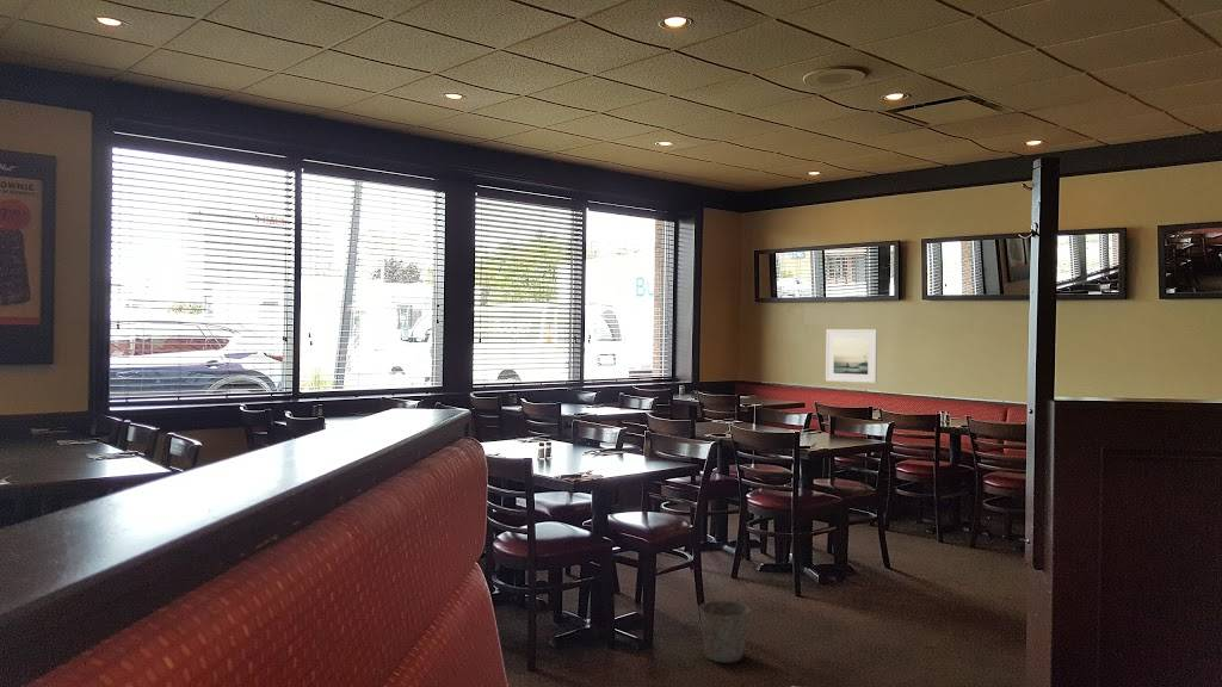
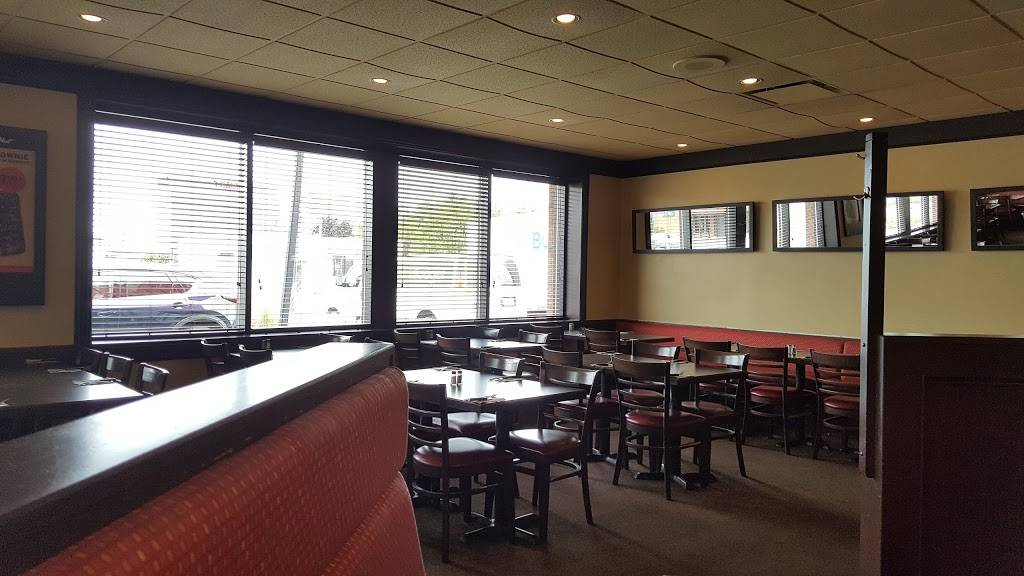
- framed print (851, 355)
- bucket (723, 617)
